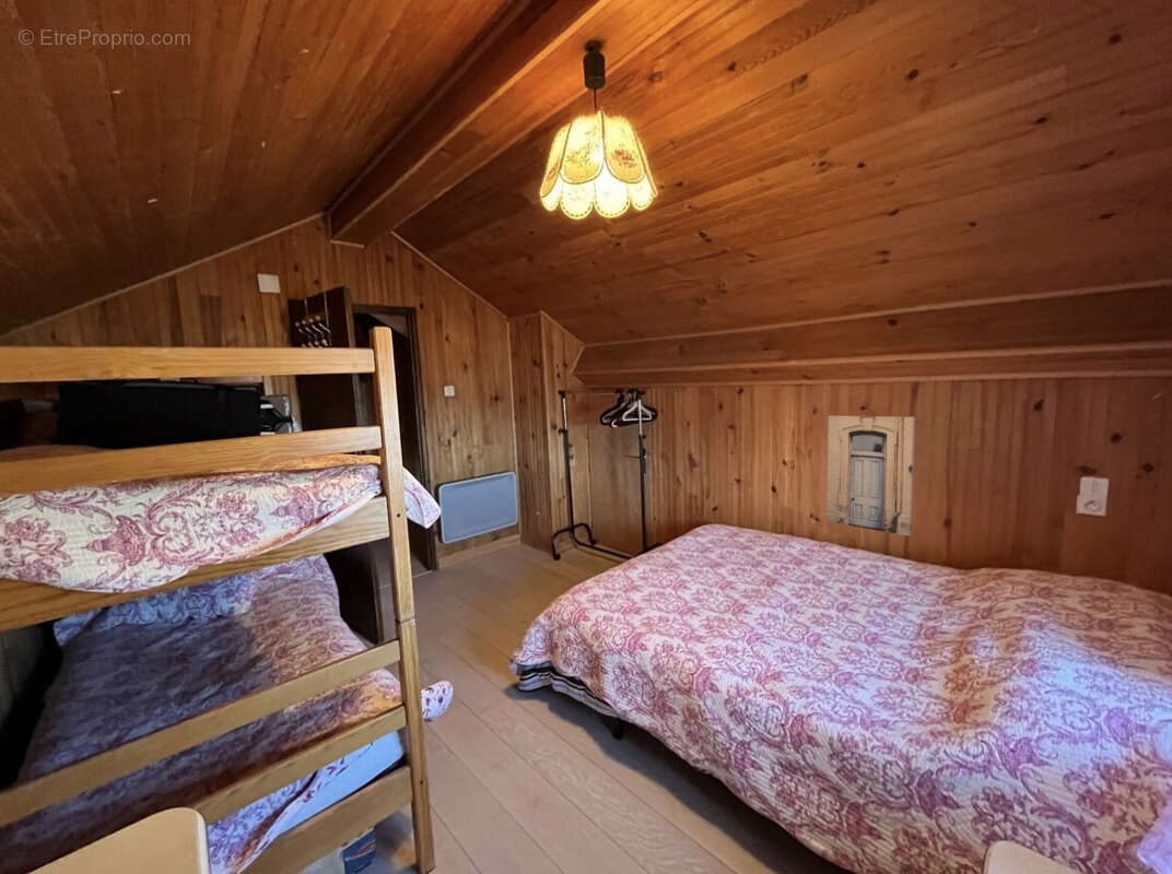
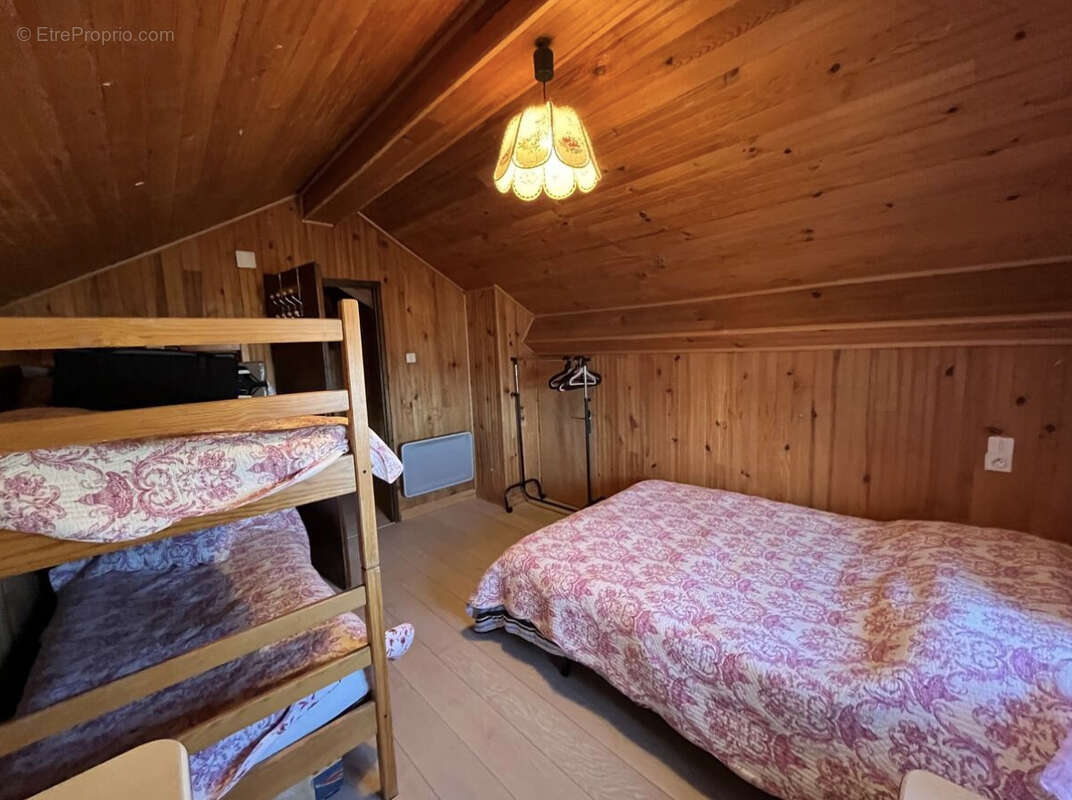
- wall art (868, 472)
